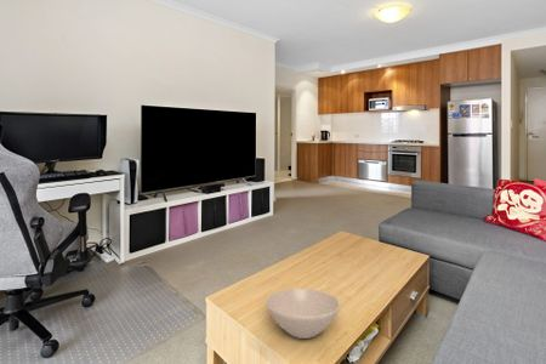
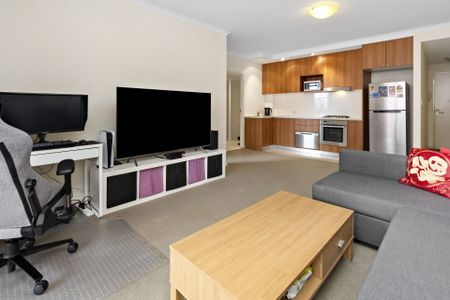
- bowl (302, 315)
